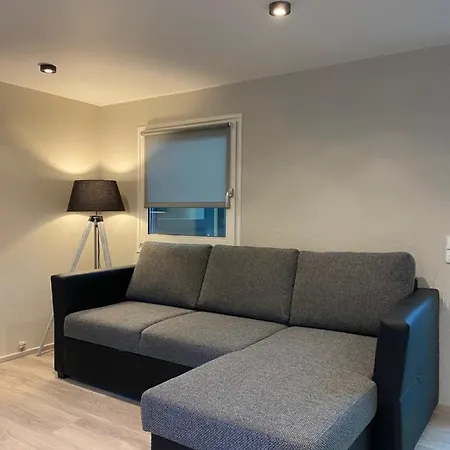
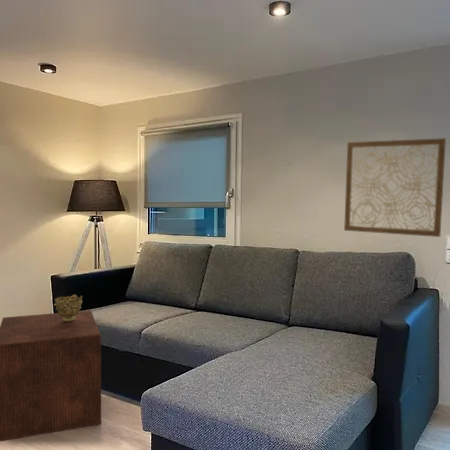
+ decorative bowl (68, 308)
+ wall art (393, 190)
+ ottoman (49, 369)
